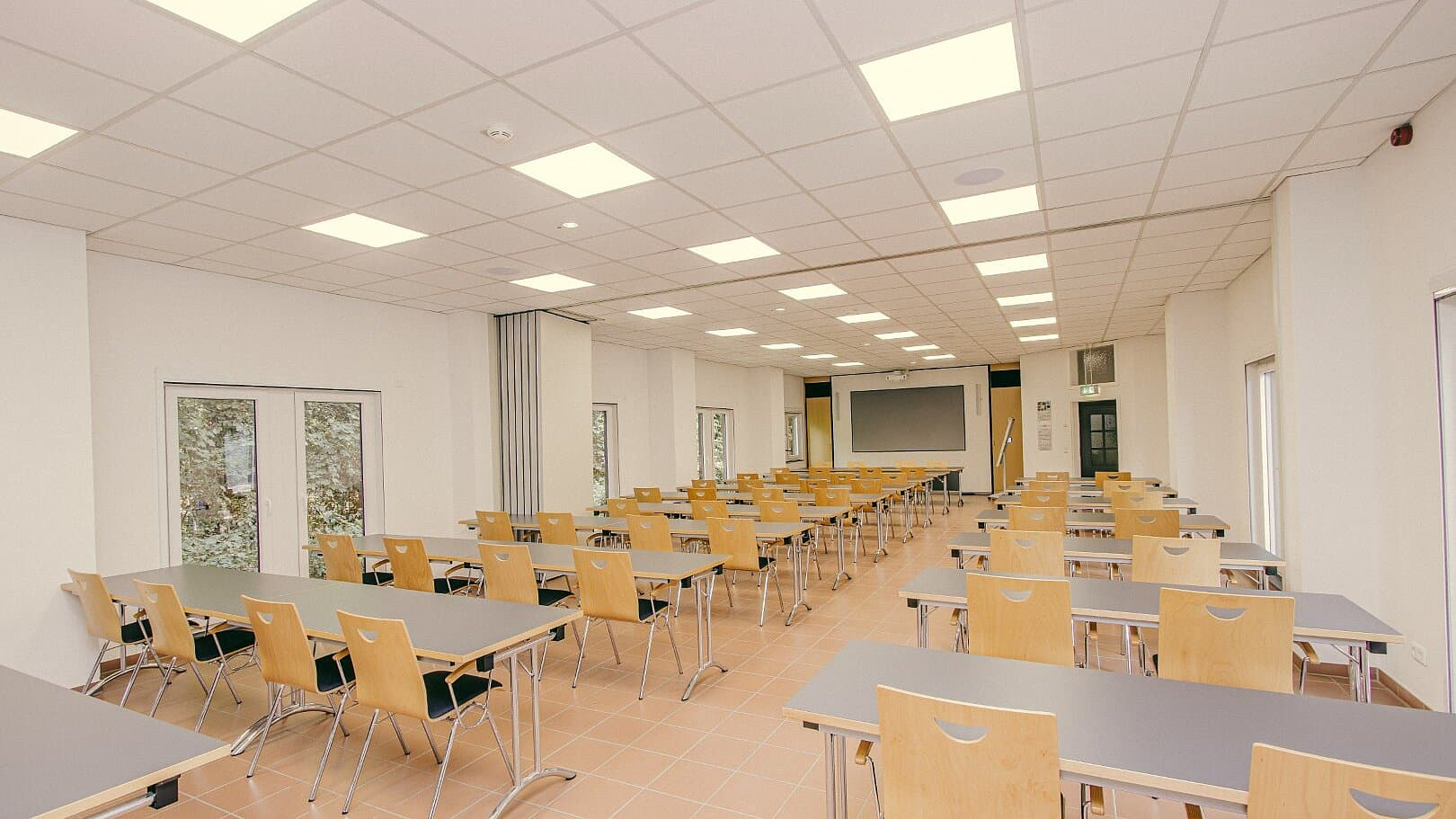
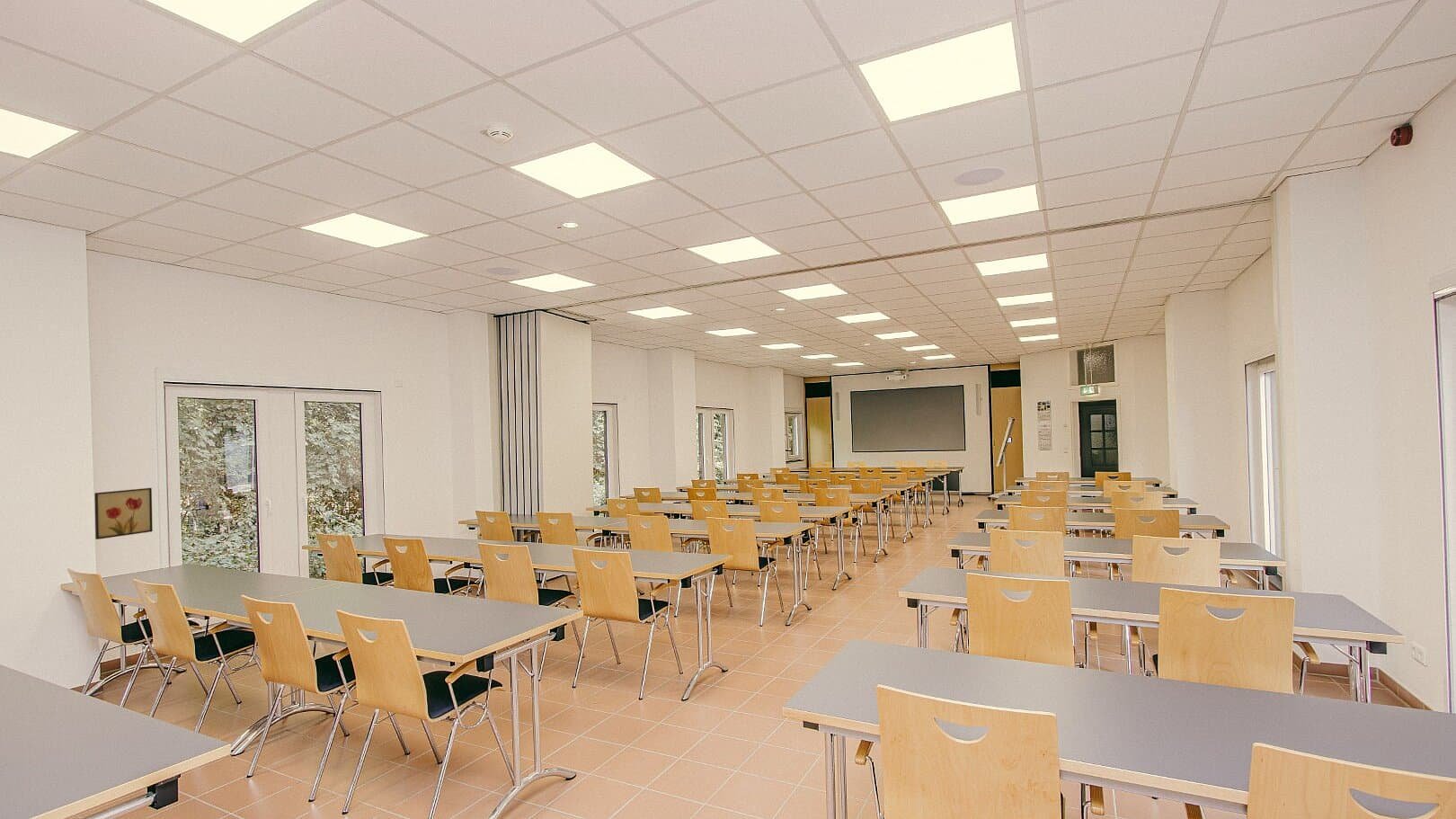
+ wall art (123, 512)
